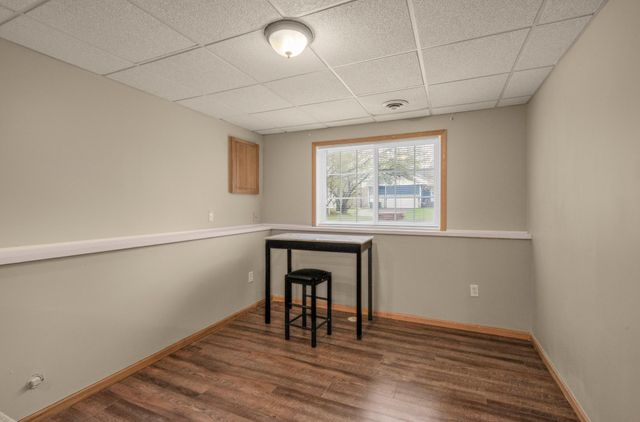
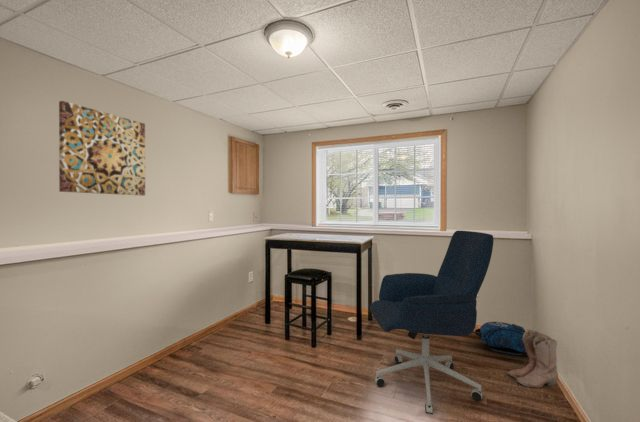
+ backpack (502, 336)
+ boots (532, 356)
+ office chair (428, 308)
+ wall art (106, 153)
